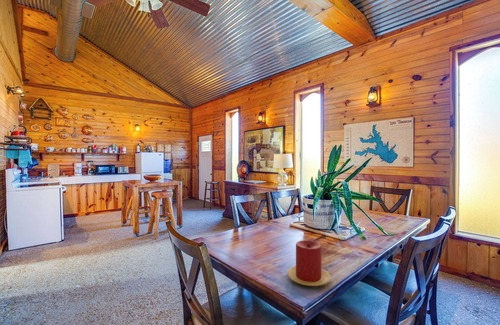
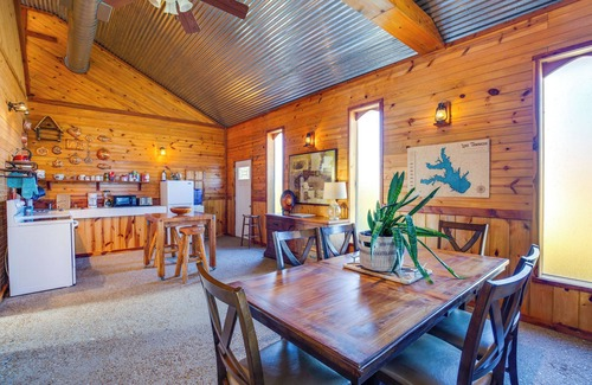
- candle (308, 261)
